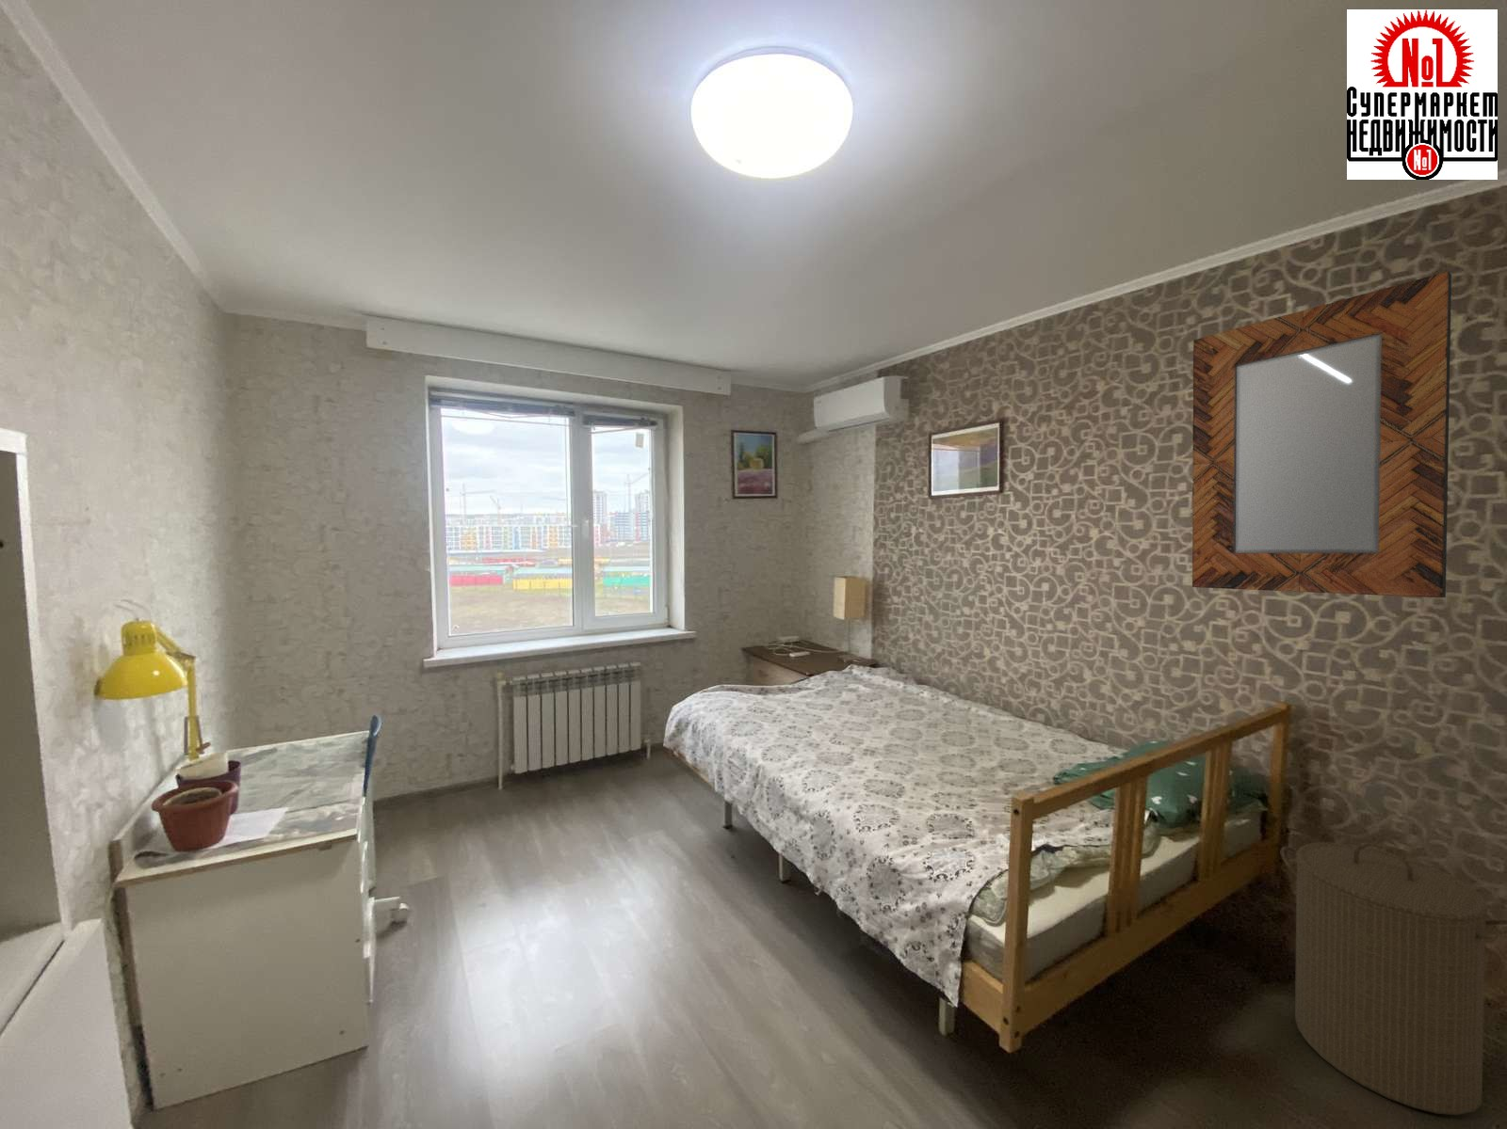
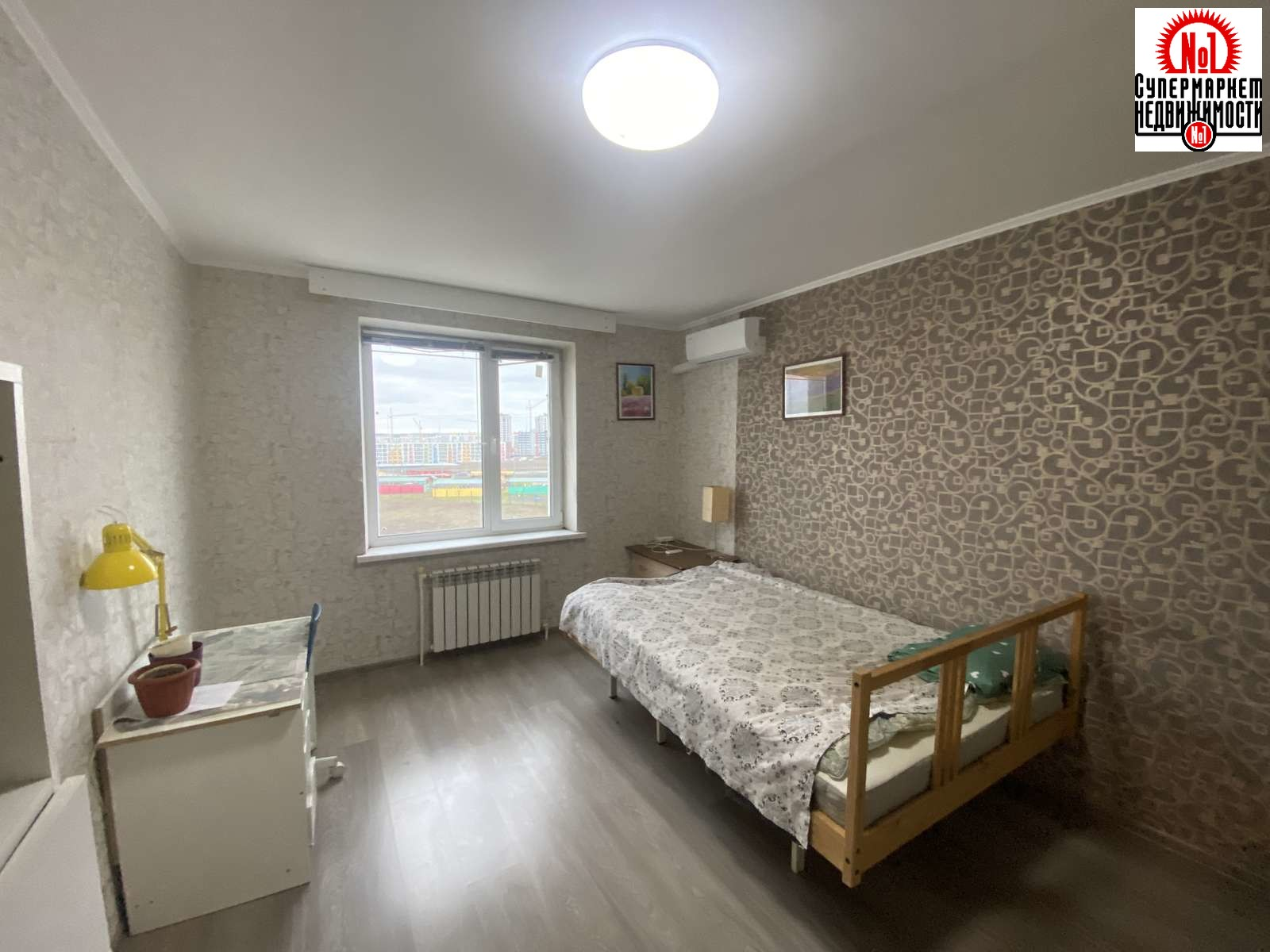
- home mirror (1304, 452)
- laundry hamper (1382, 951)
